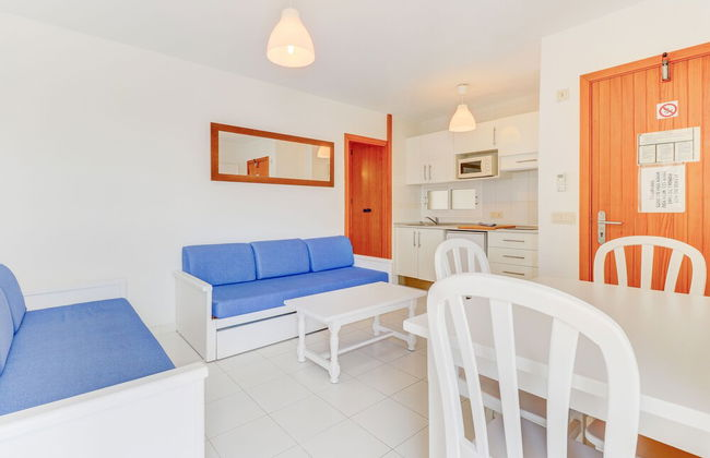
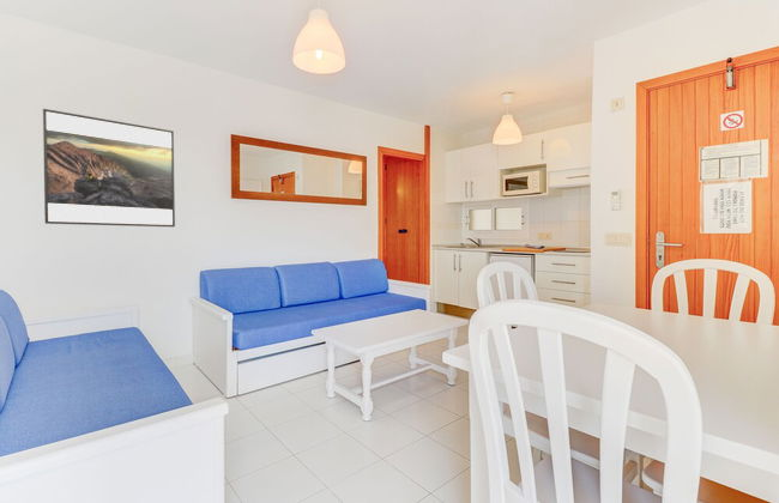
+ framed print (114, 172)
